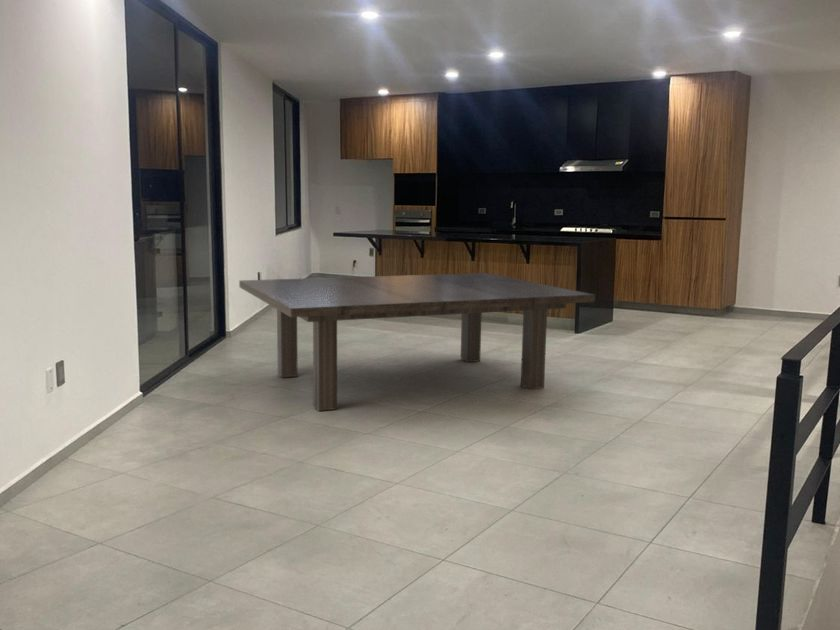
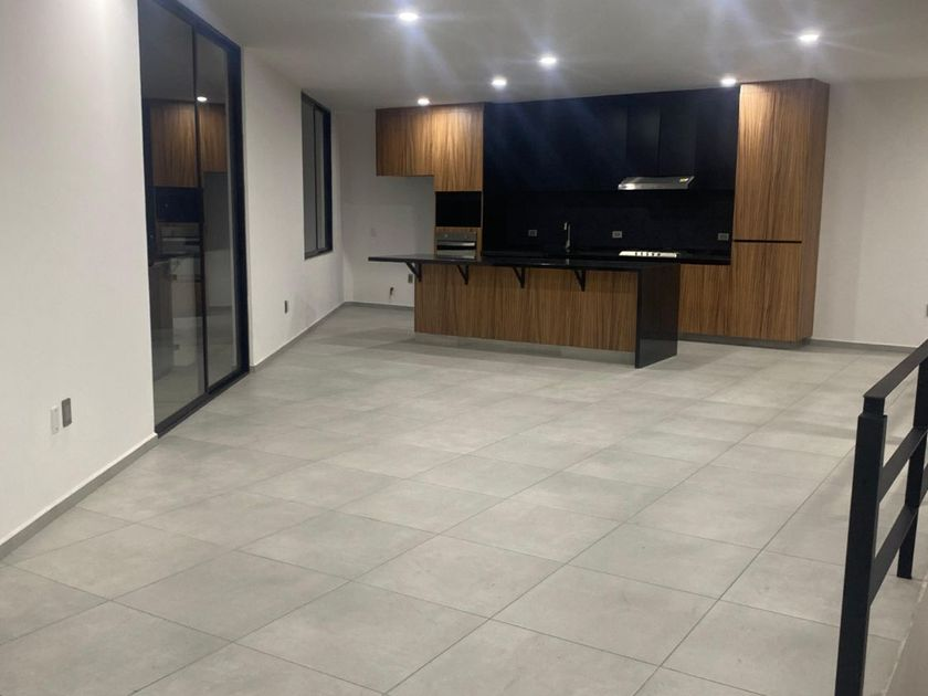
- dining table (408, 316)
